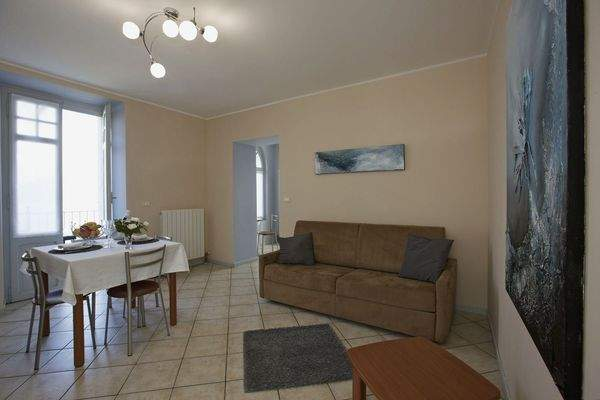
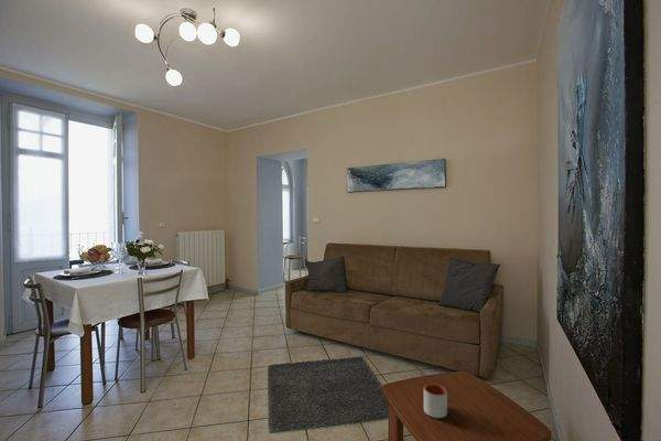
+ mug (435, 398)
